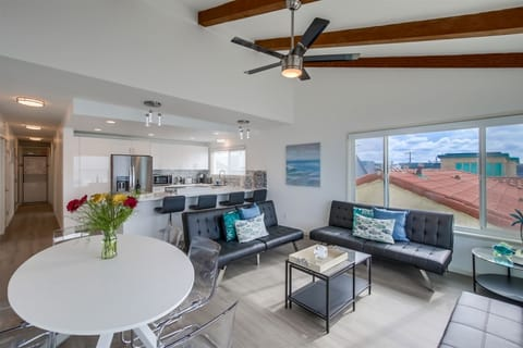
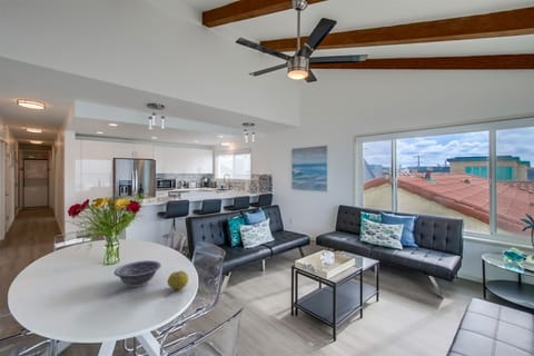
+ decorative bowl (138, 275)
+ fruit (178, 280)
